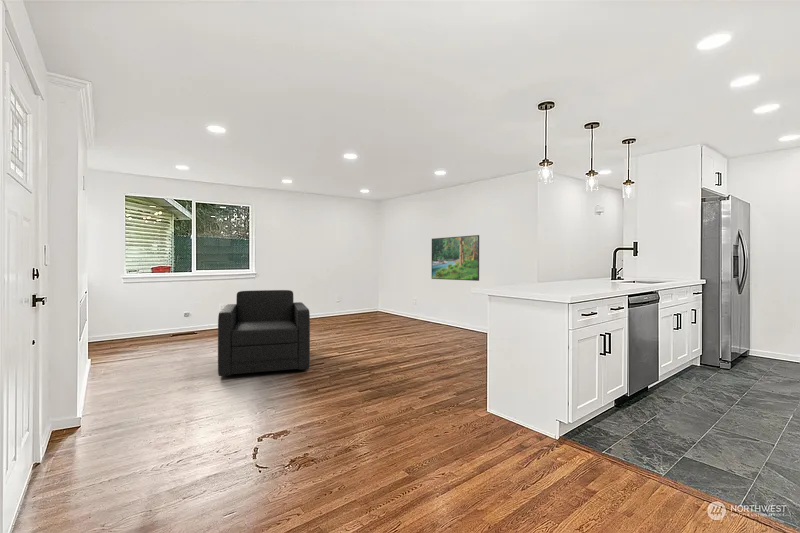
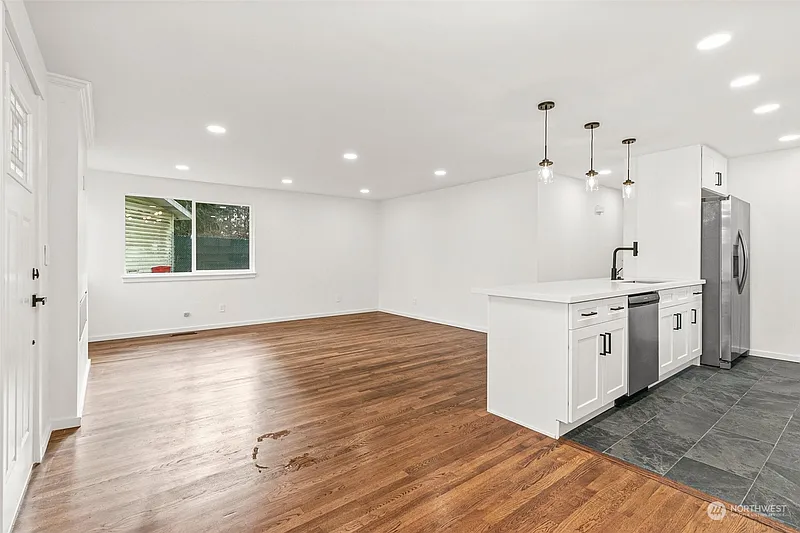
- armchair (265, 328)
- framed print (453, 258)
